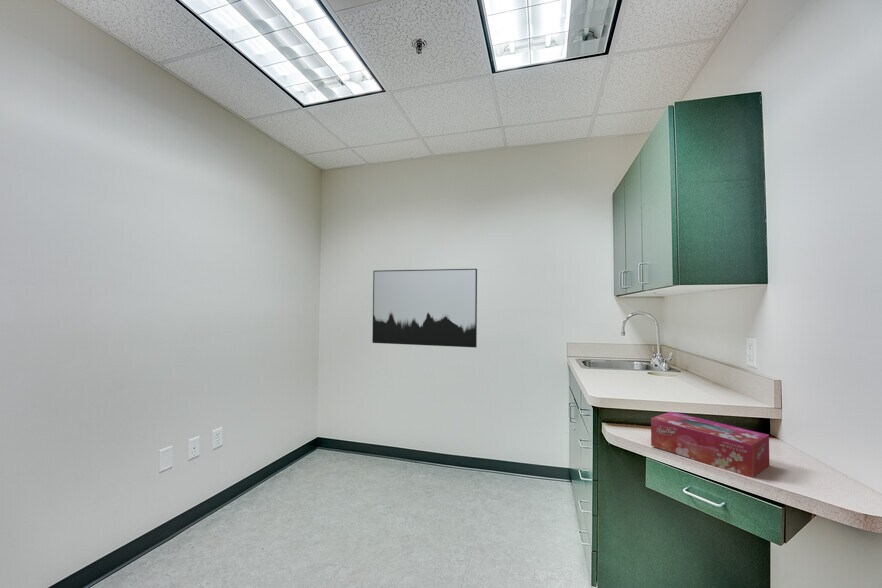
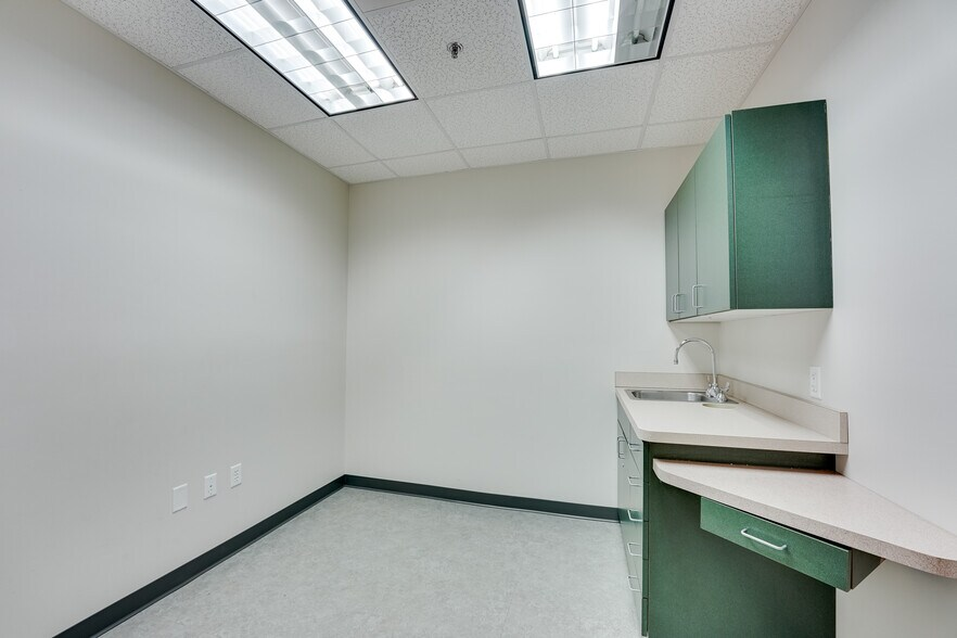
- wall art (422, 307)
- tissue box (706, 440)
